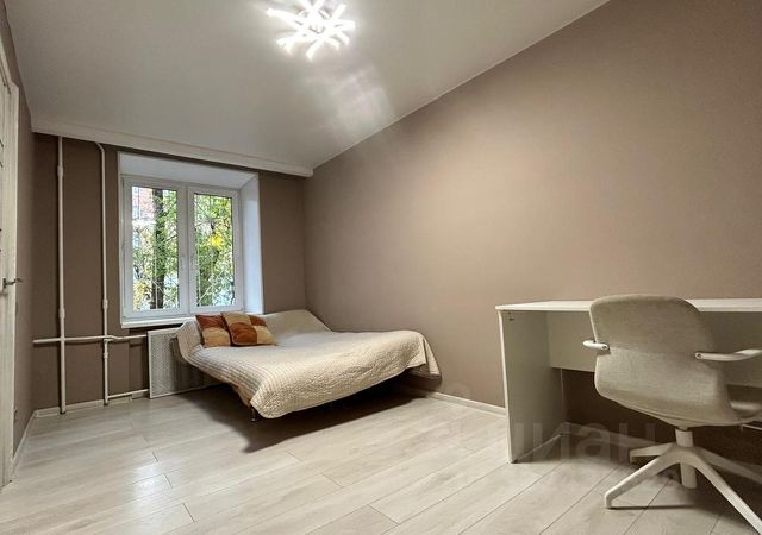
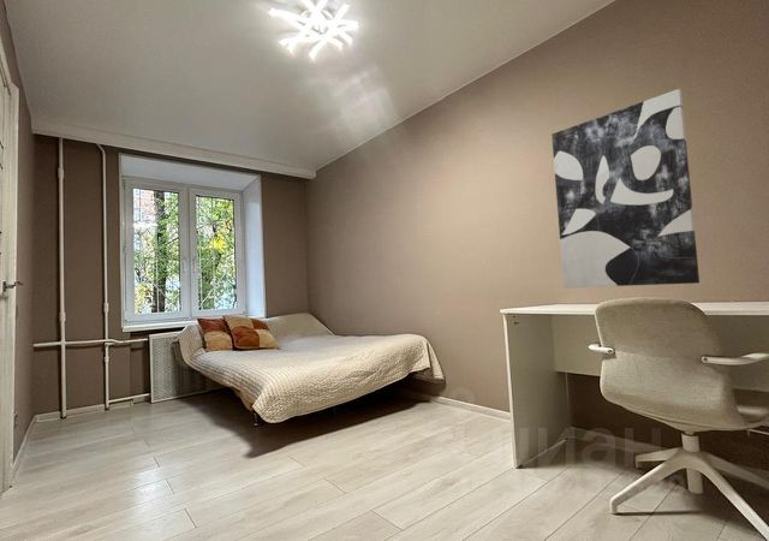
+ wall art (616, 198)
